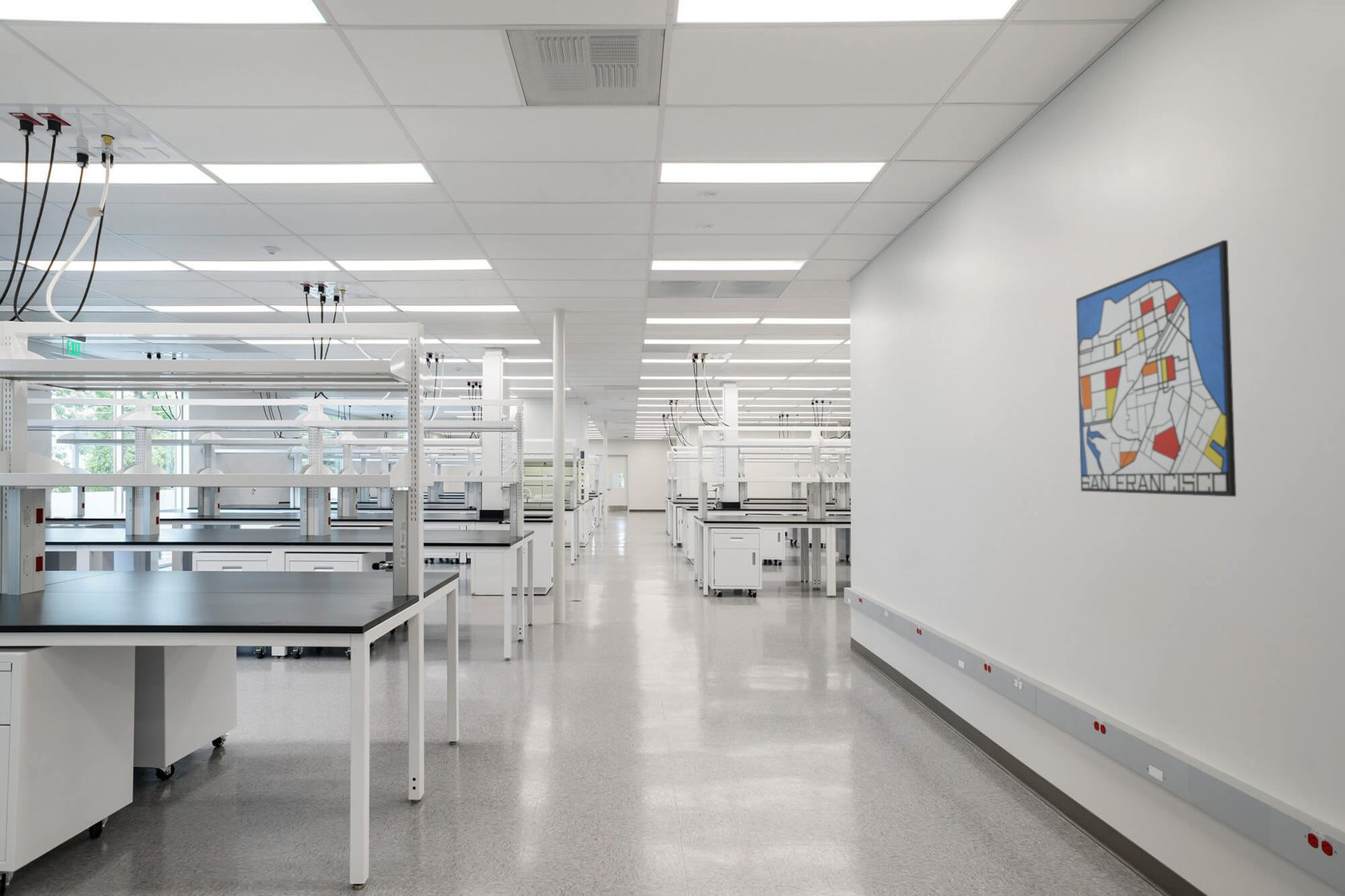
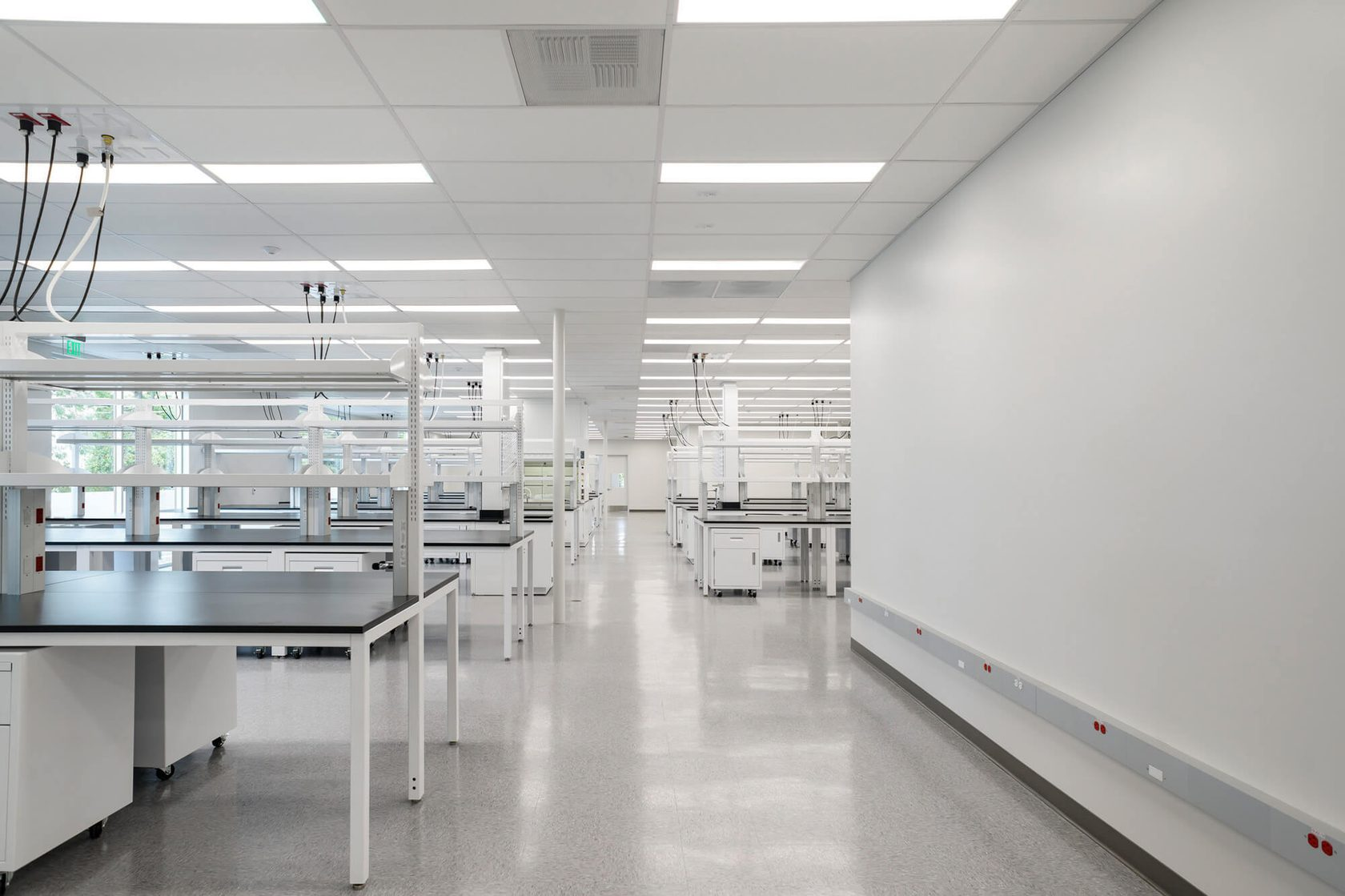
- wall art (1143, 383)
